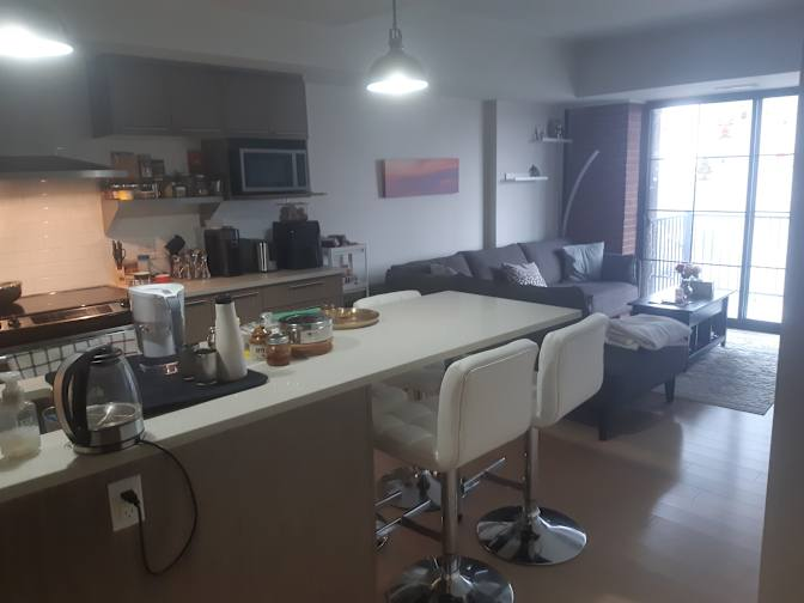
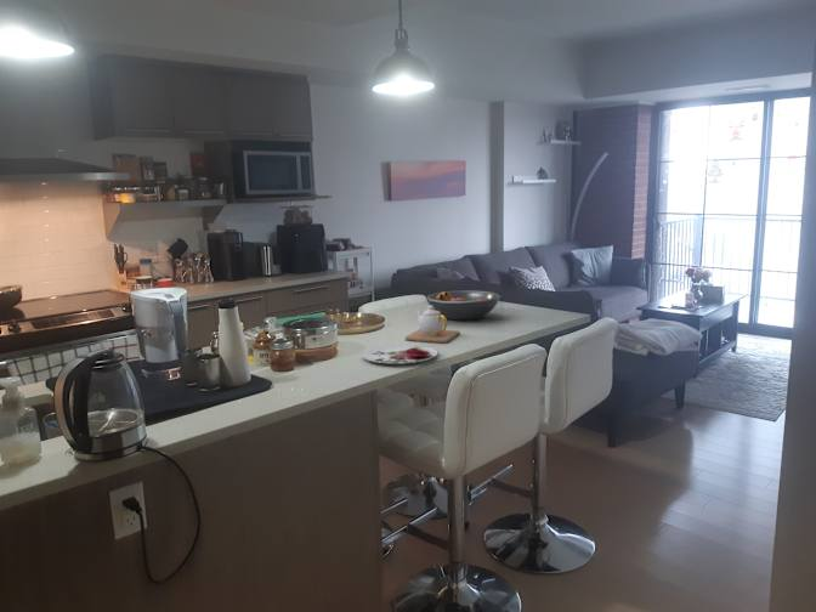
+ fruit bowl (463, 304)
+ teapot (432, 321)
+ plate (399, 352)
